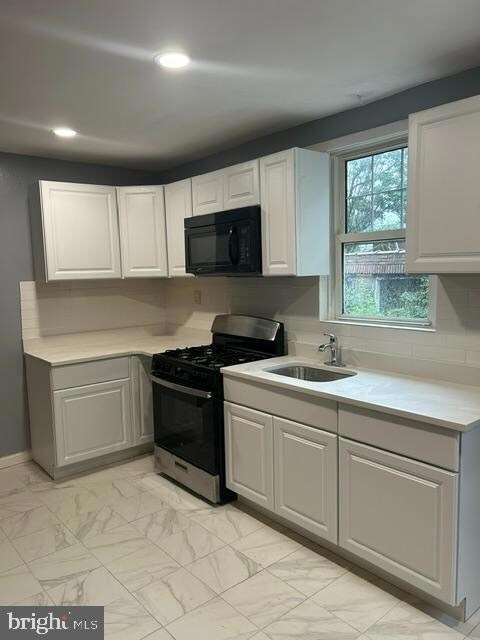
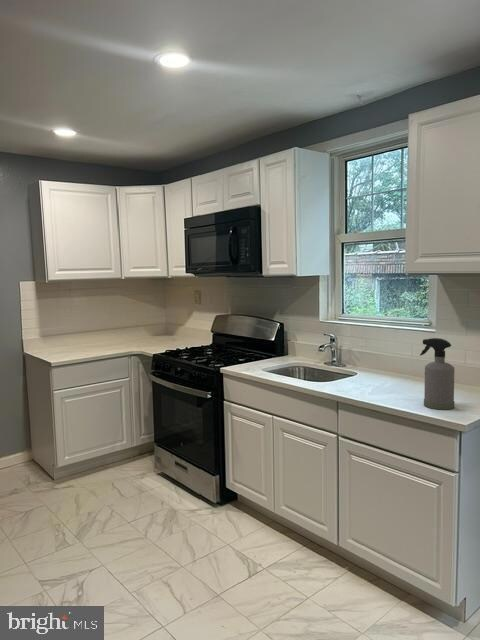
+ spray bottle (437, 372)
